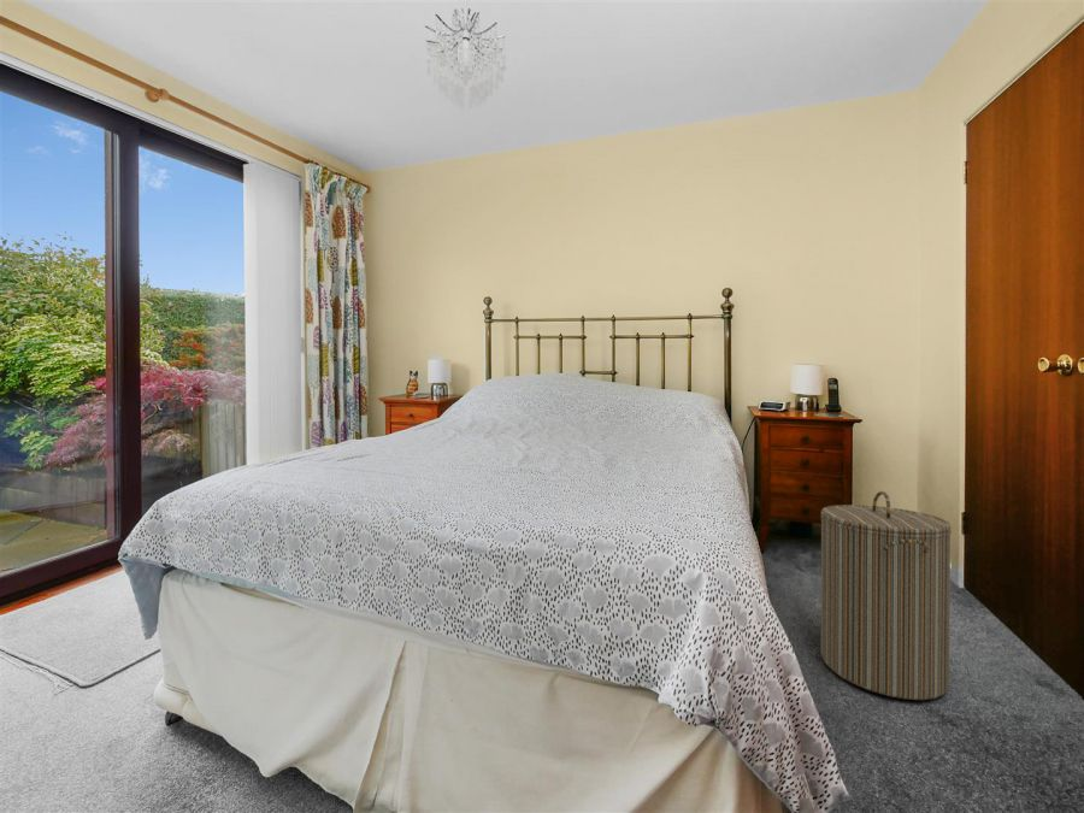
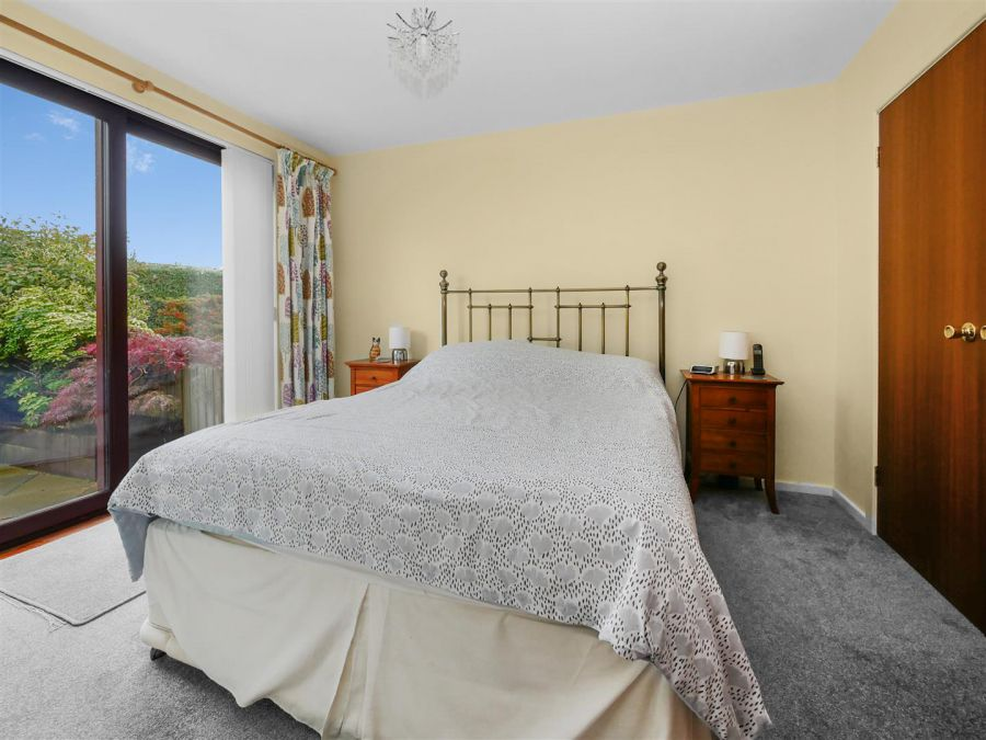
- laundry hamper (880, 579)
